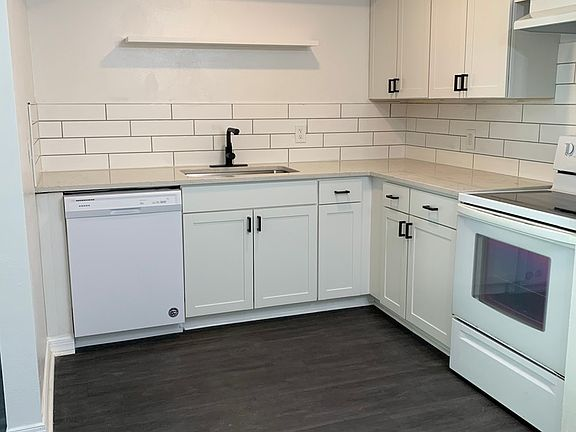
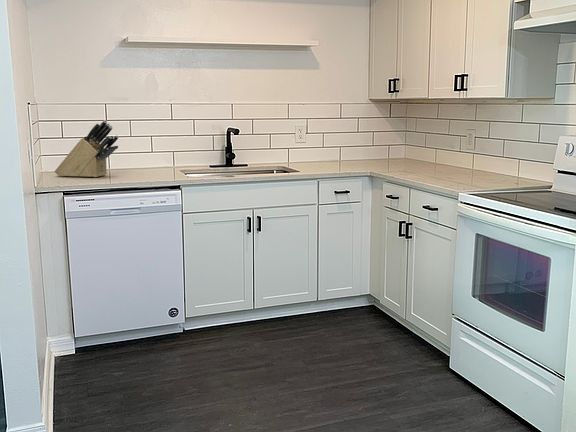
+ knife block (86, 148)
